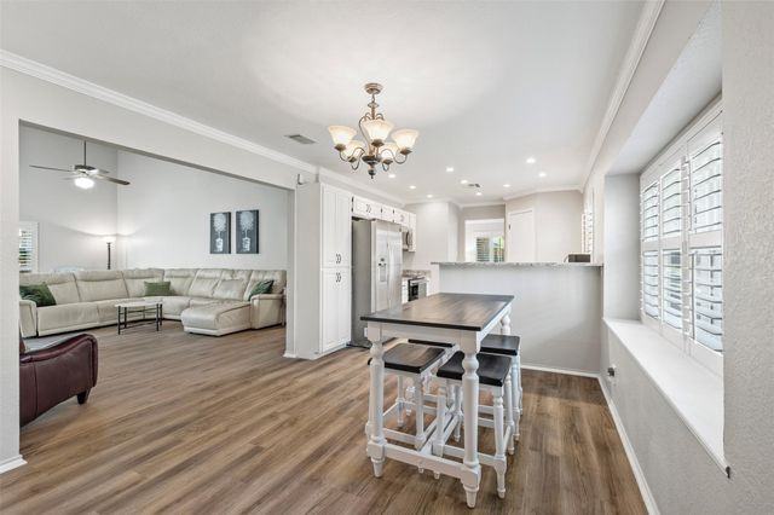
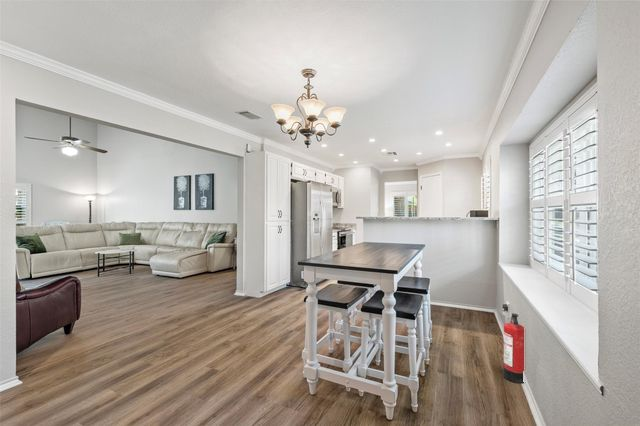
+ fire extinguisher (513, 342)
